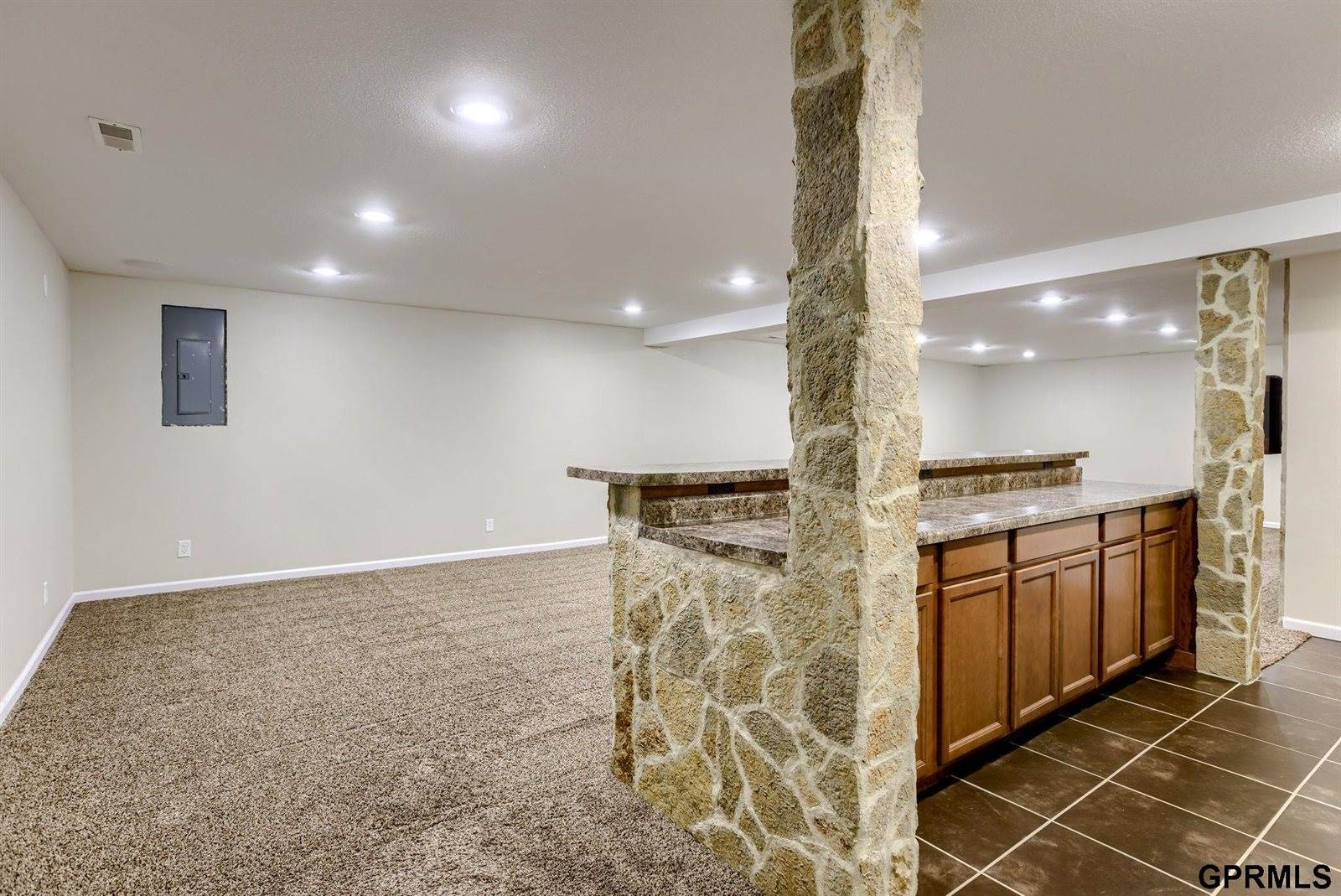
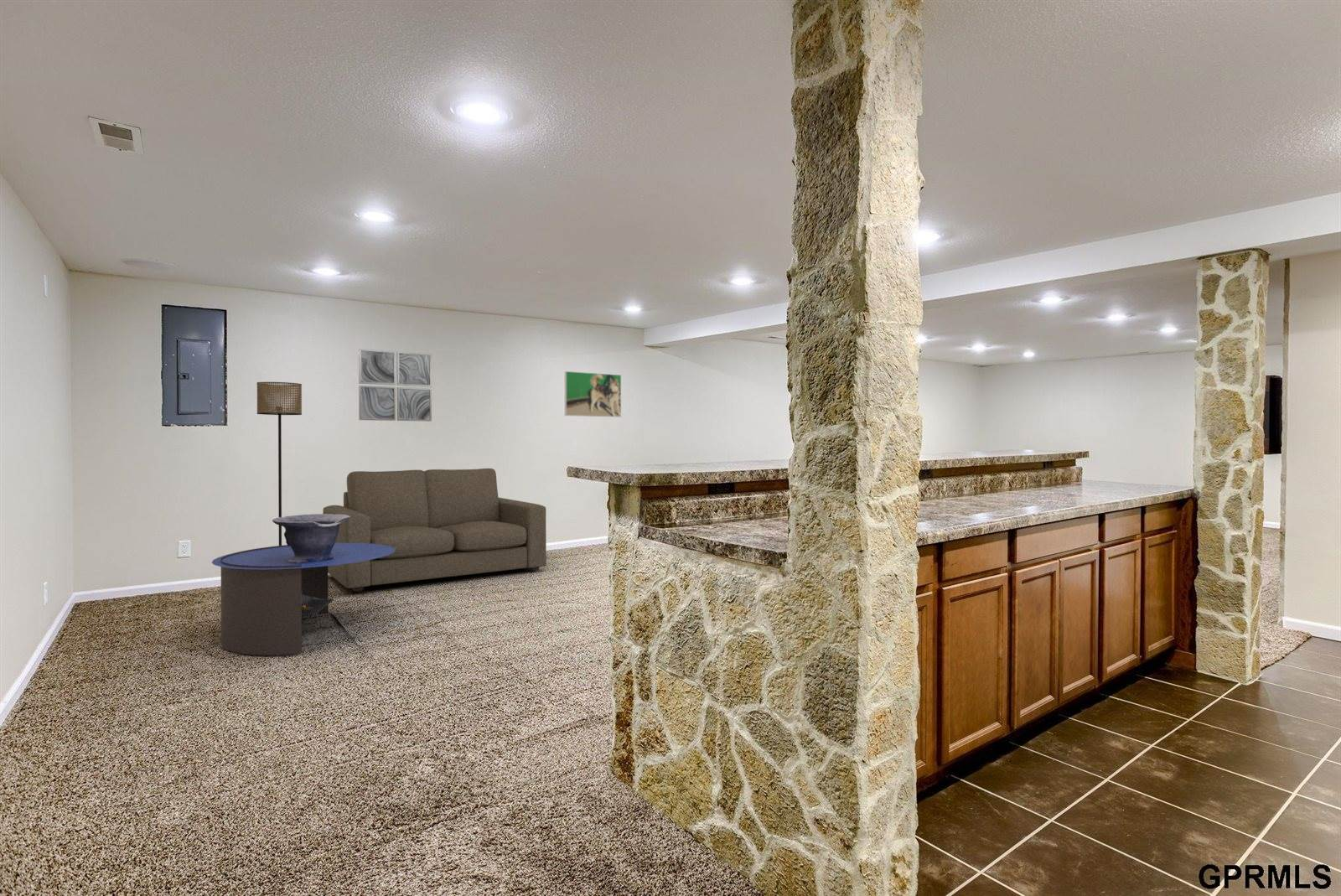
+ wall art (395, 385)
+ decorative bowl (311, 537)
+ coffee table (308, 593)
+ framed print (593, 395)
+ sofa (437, 521)
+ floor lamp (280, 484)
